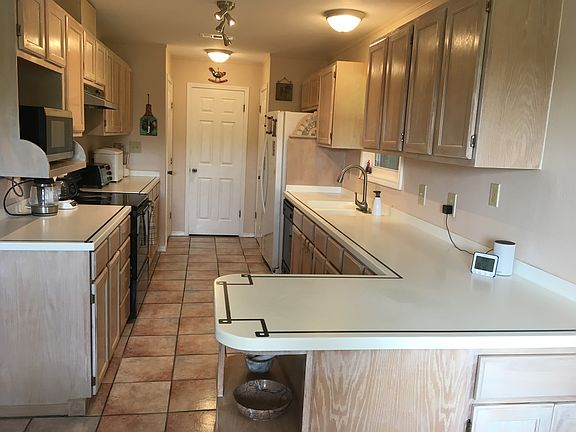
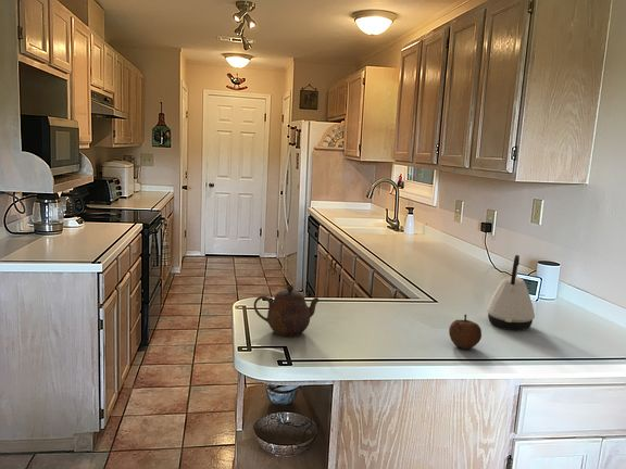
+ fruit (465, 331)
+ teapot (286, 308)
+ kettle (513, 290)
